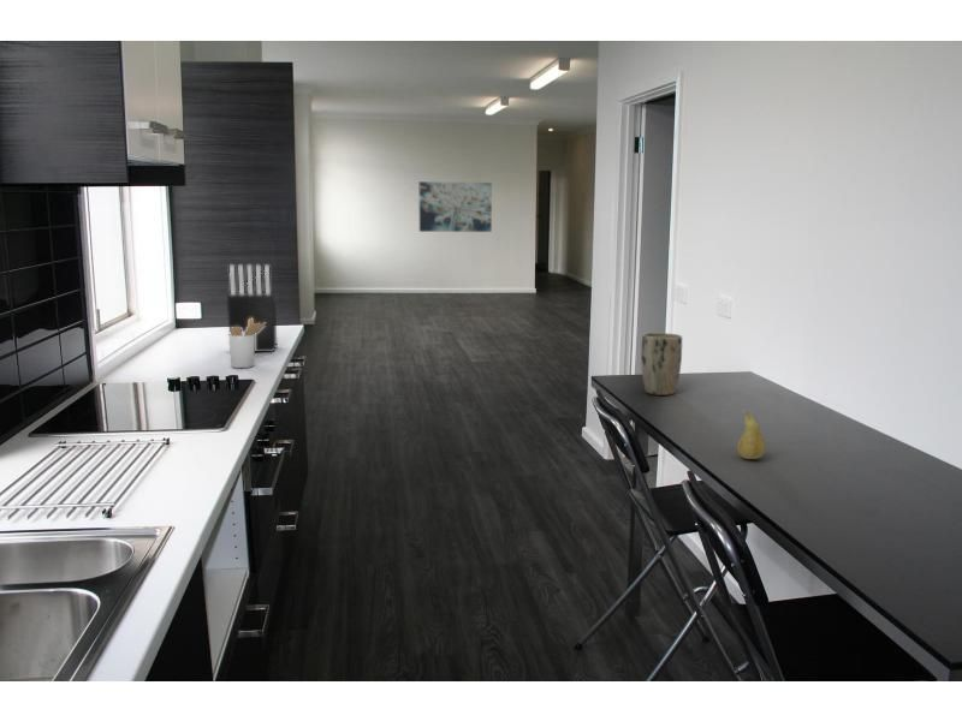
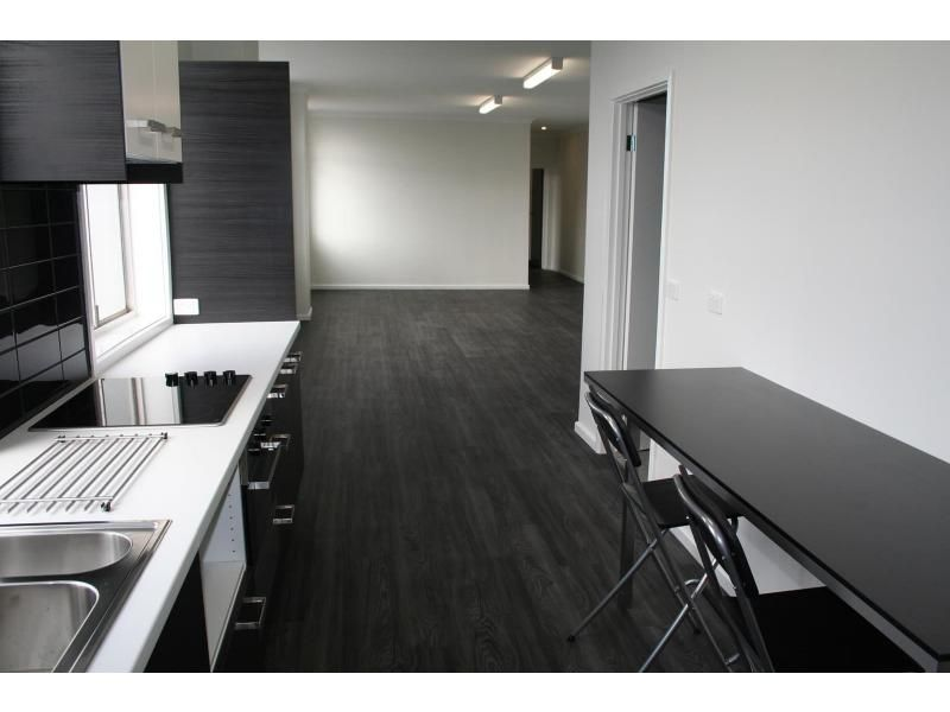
- plant pot (660, 363)
- wall art (455, 207)
- utensil holder (247, 342)
- knife block (253, 308)
- fruit (752, 435)
